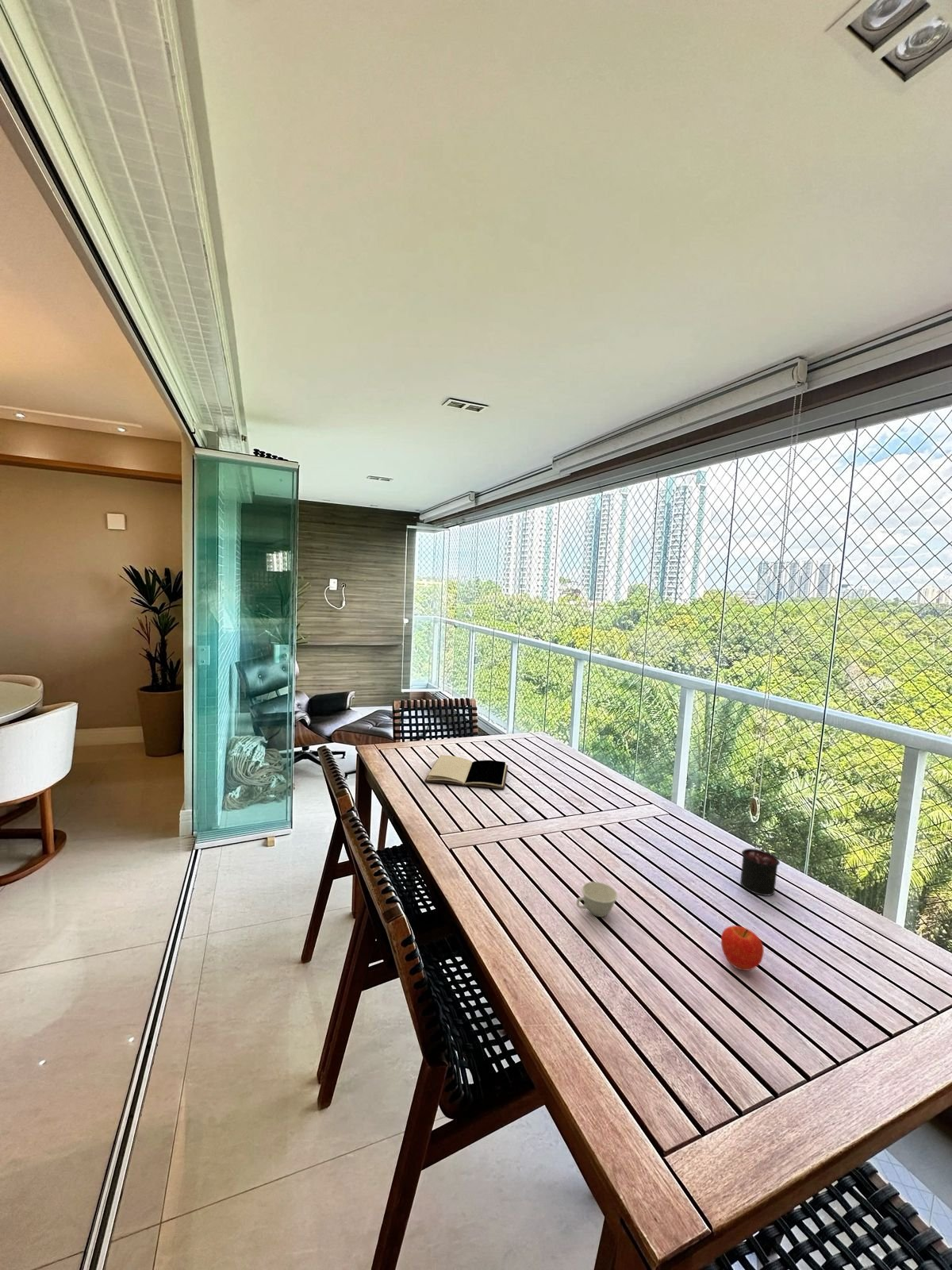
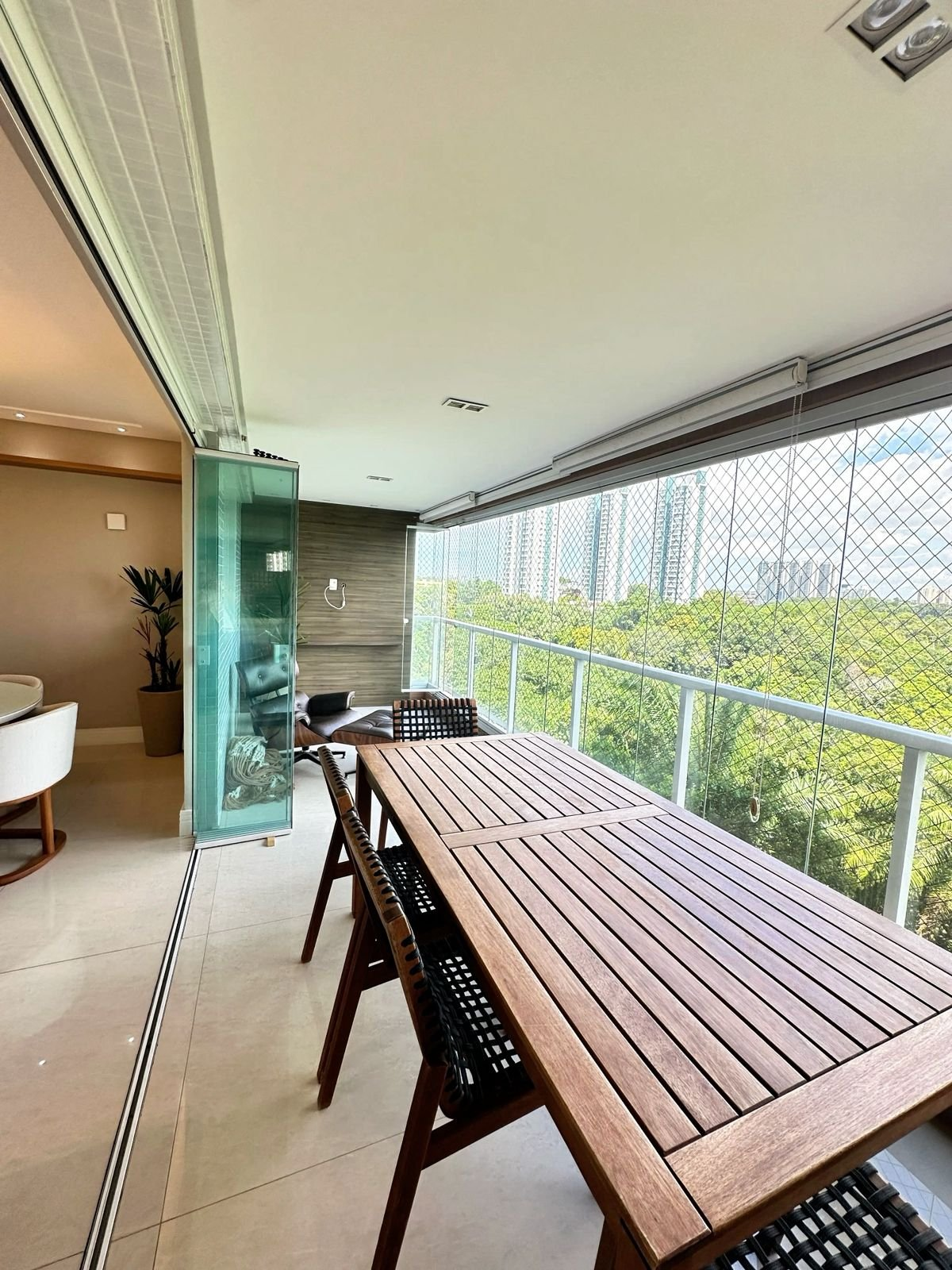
- fruit (741, 947)
- candle (759, 864)
- book (468, 771)
- teacup (595, 902)
